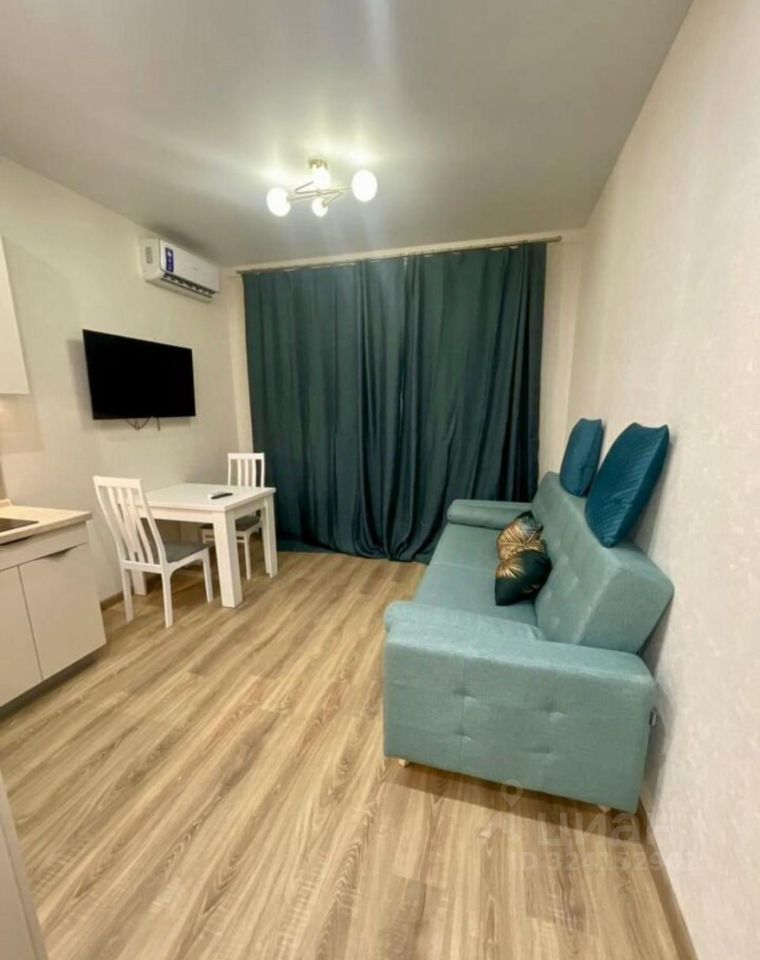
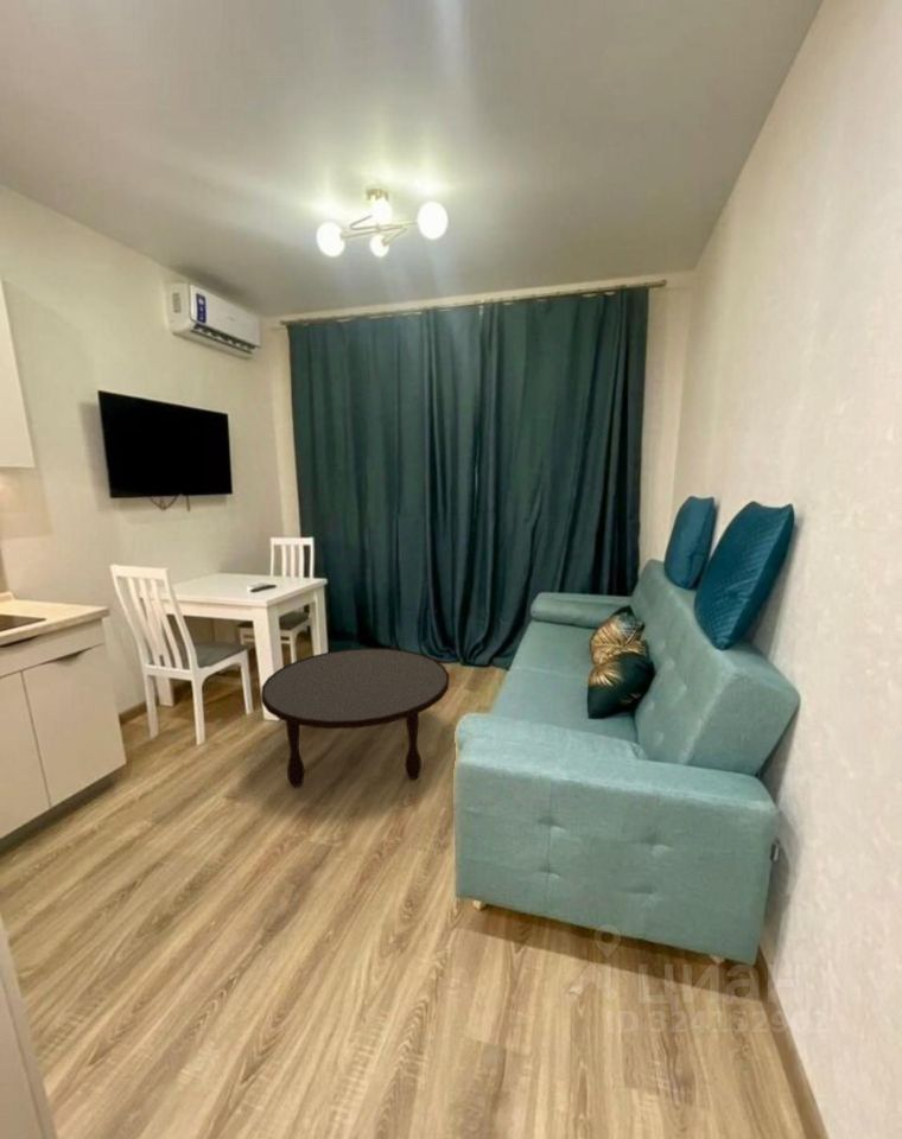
+ coffee table (360, 712)
